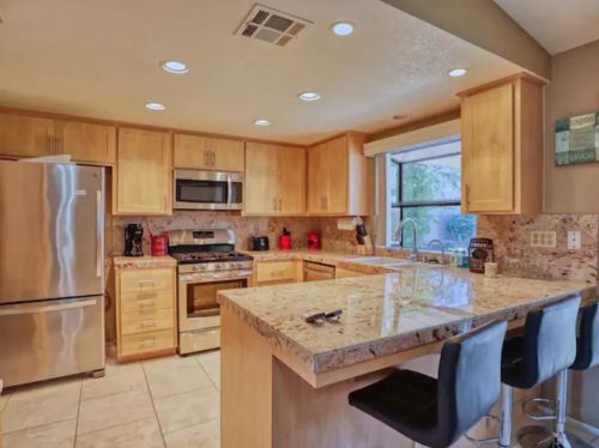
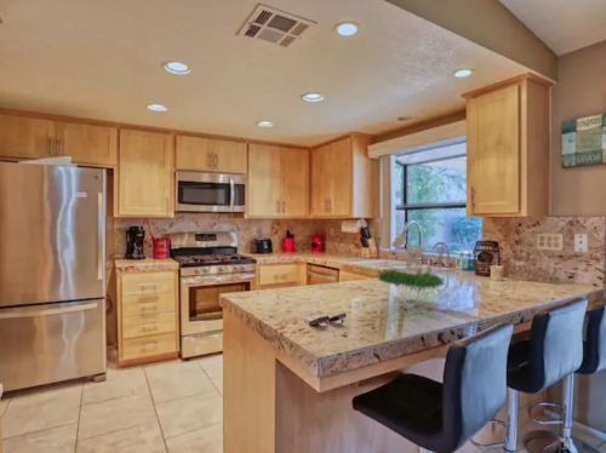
+ flower arrangement (416, 266)
